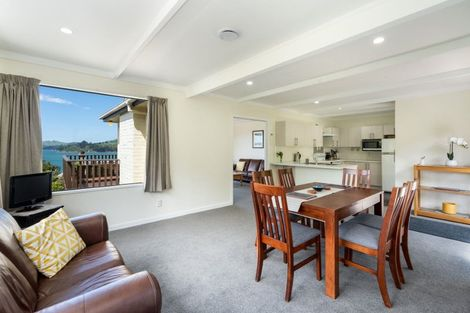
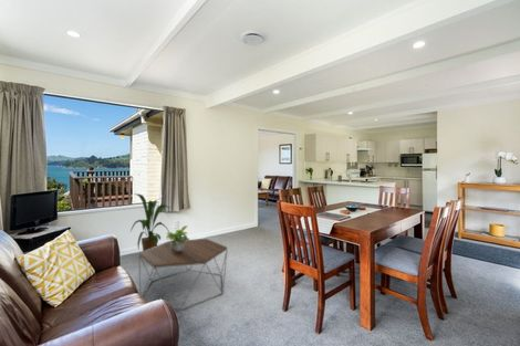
+ coffee table (186, 266)
+ potted plant (177, 239)
+ house plant (154, 222)
